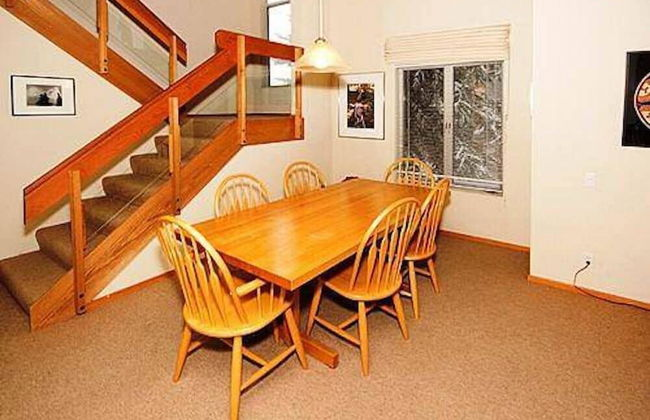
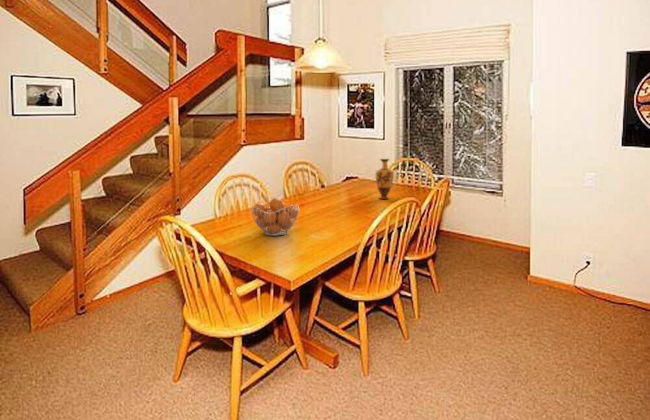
+ vase (384, 178)
+ fruit basket (275, 216)
